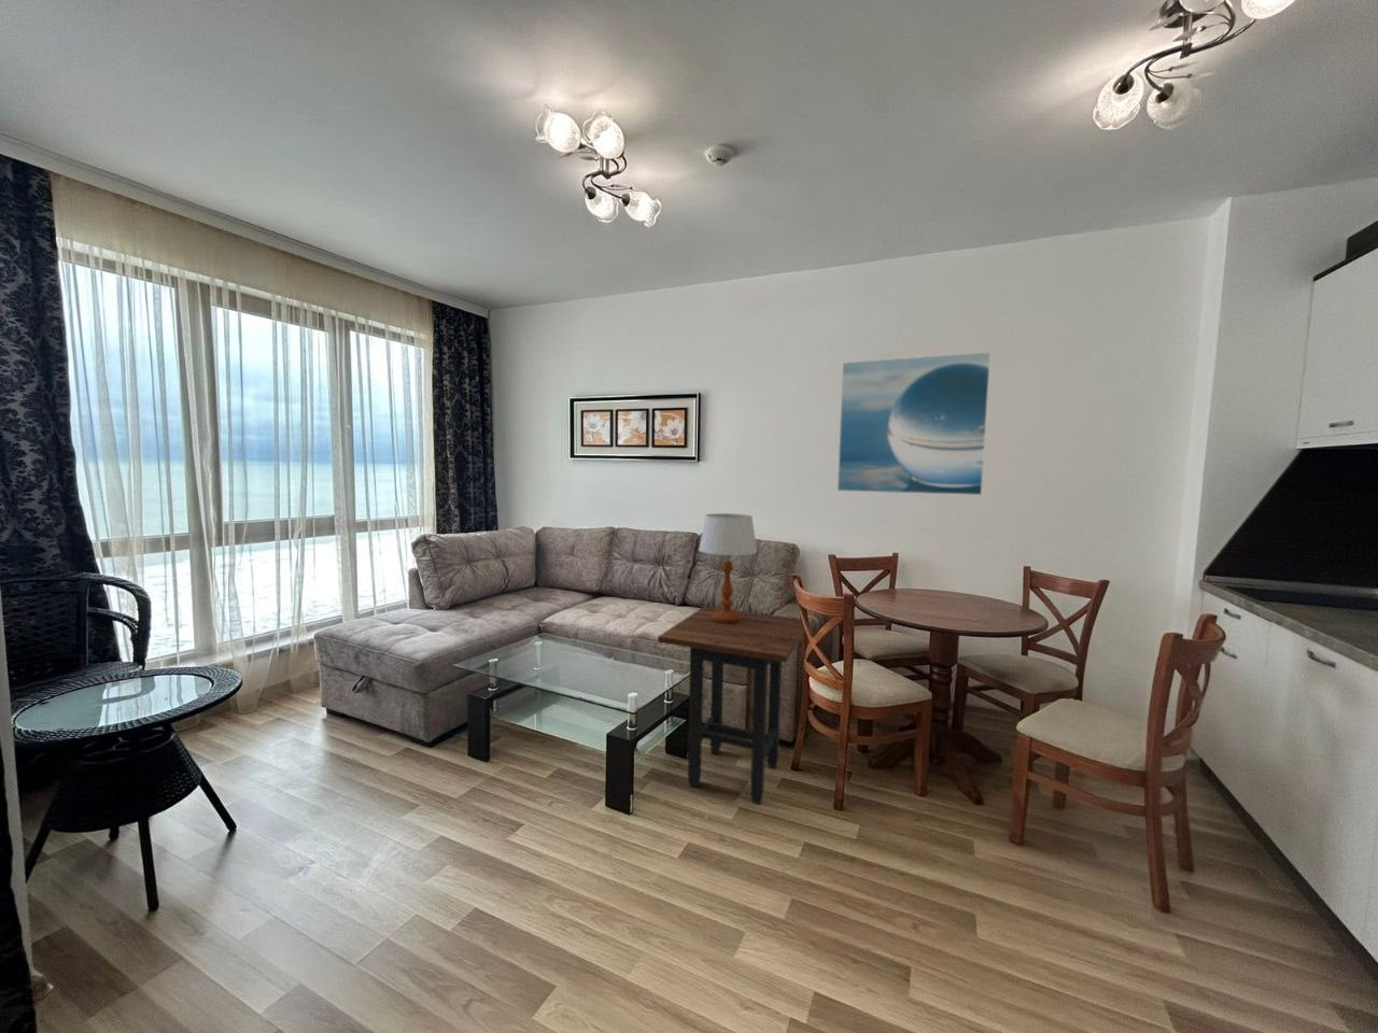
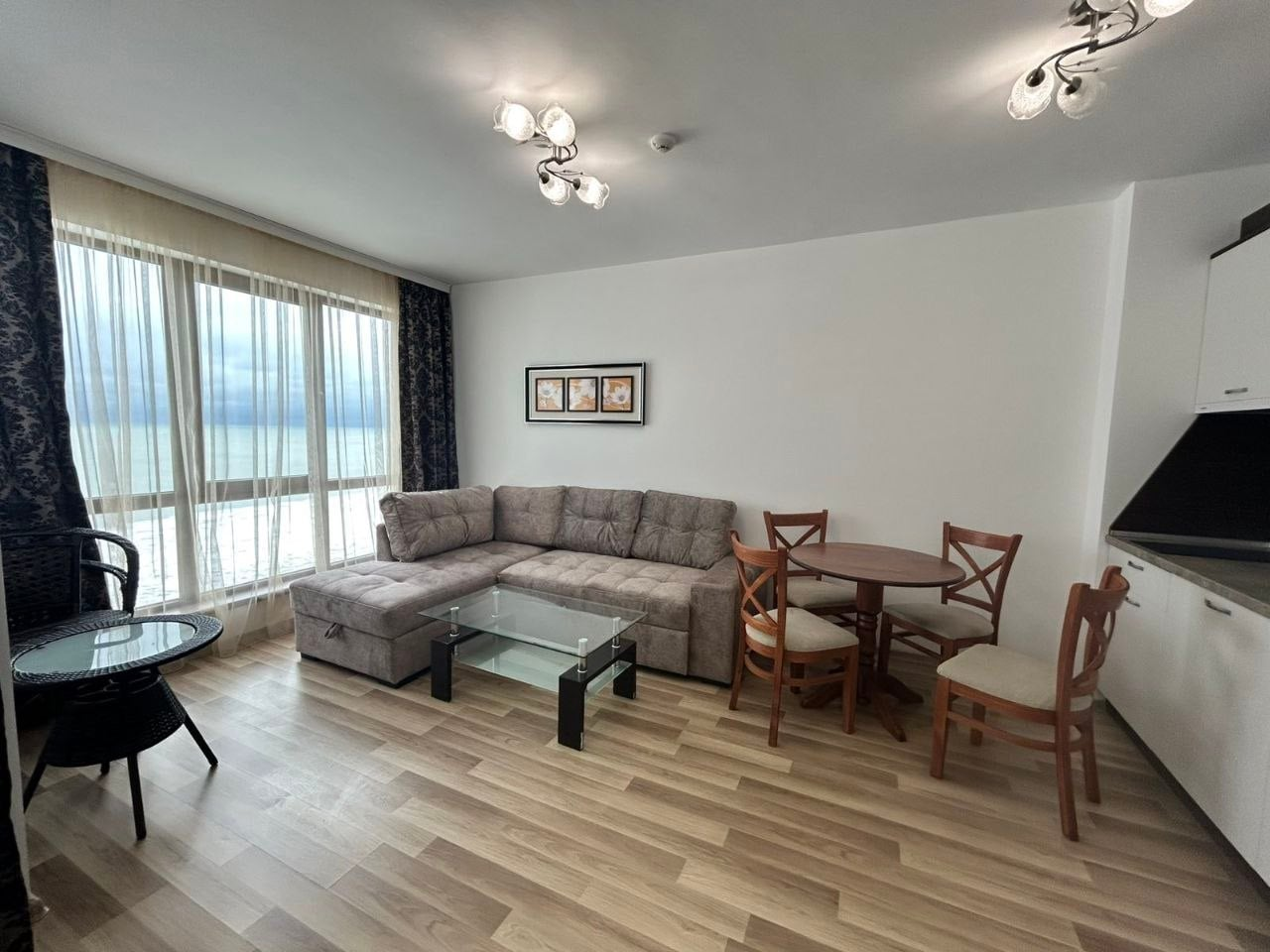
- side table (722, 702)
- table lamp (727, 567)
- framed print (908, 425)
